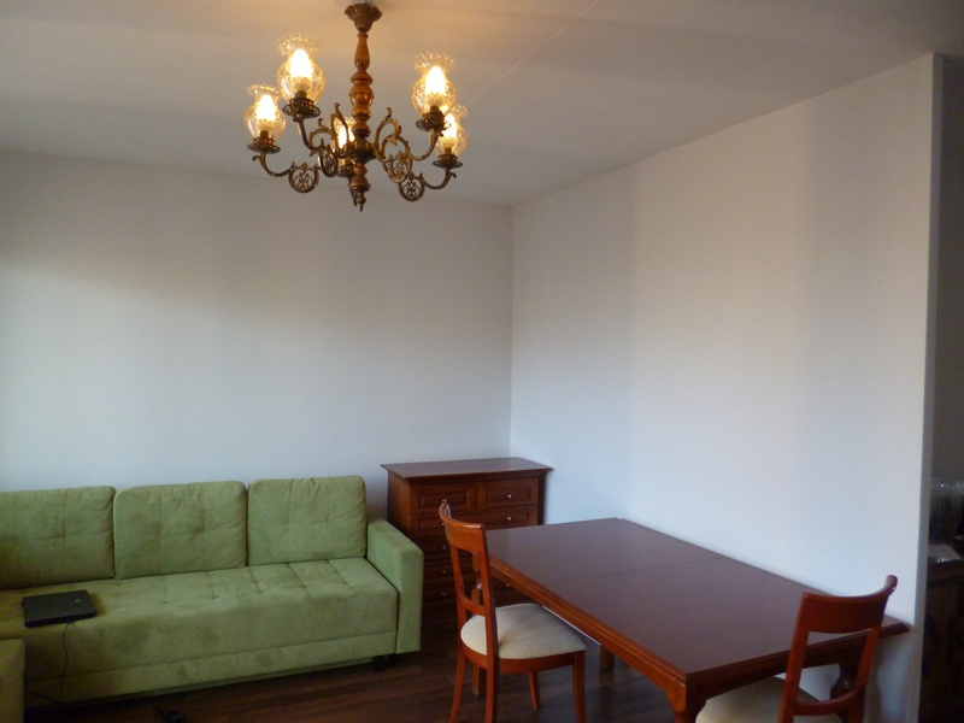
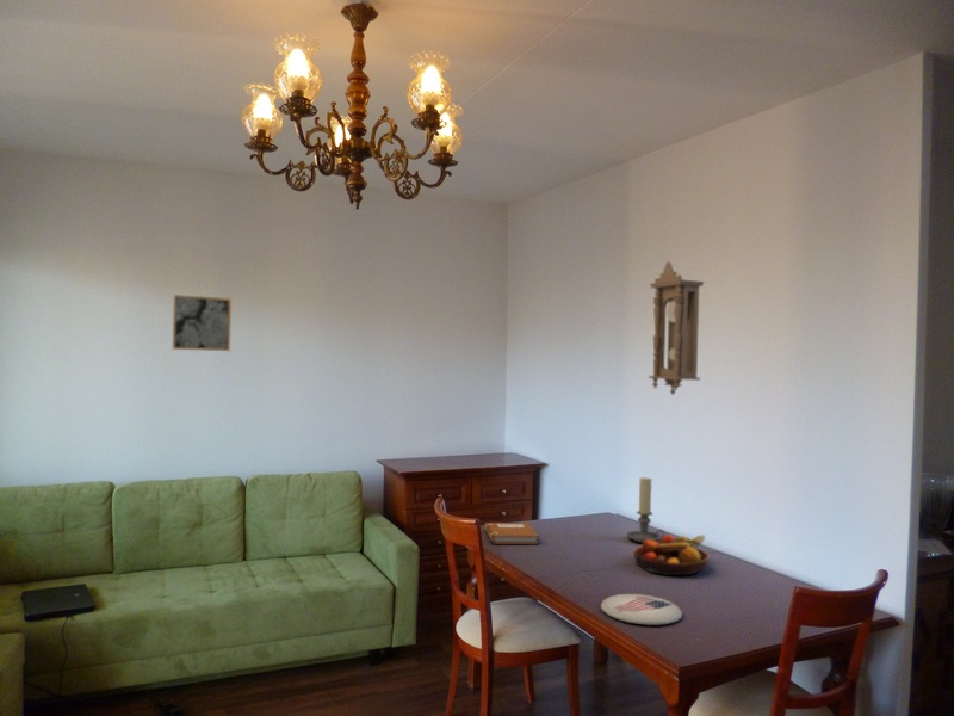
+ wall art (202, 323)
+ candle holder (648, 508)
+ notebook (509, 532)
+ plate (640, 607)
+ fruit bowl (670, 550)
+ pendulum clock (675, 328)
